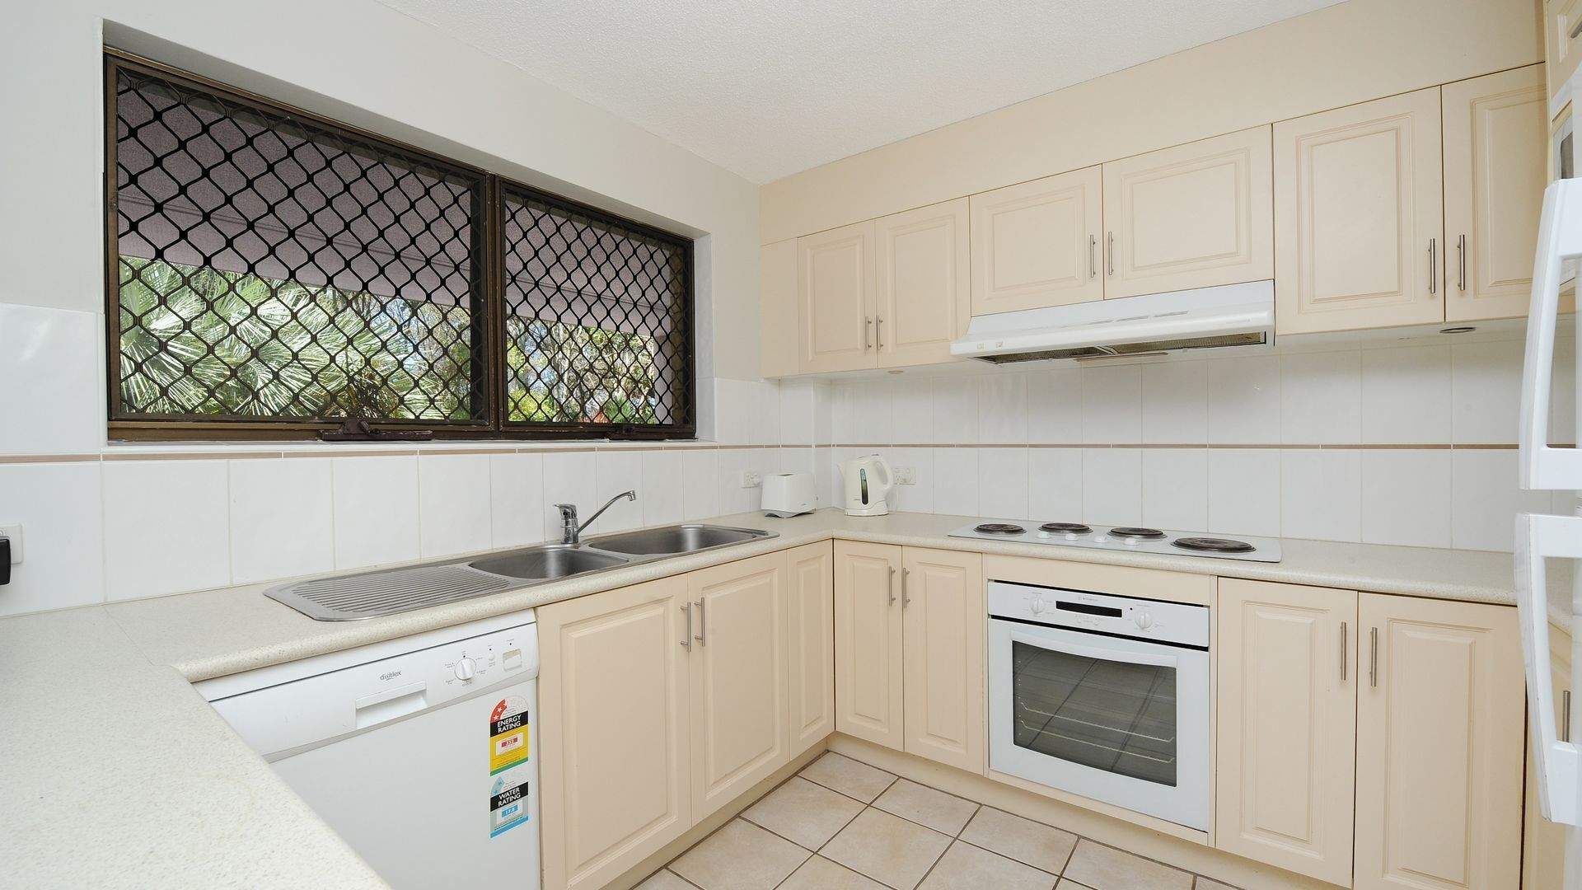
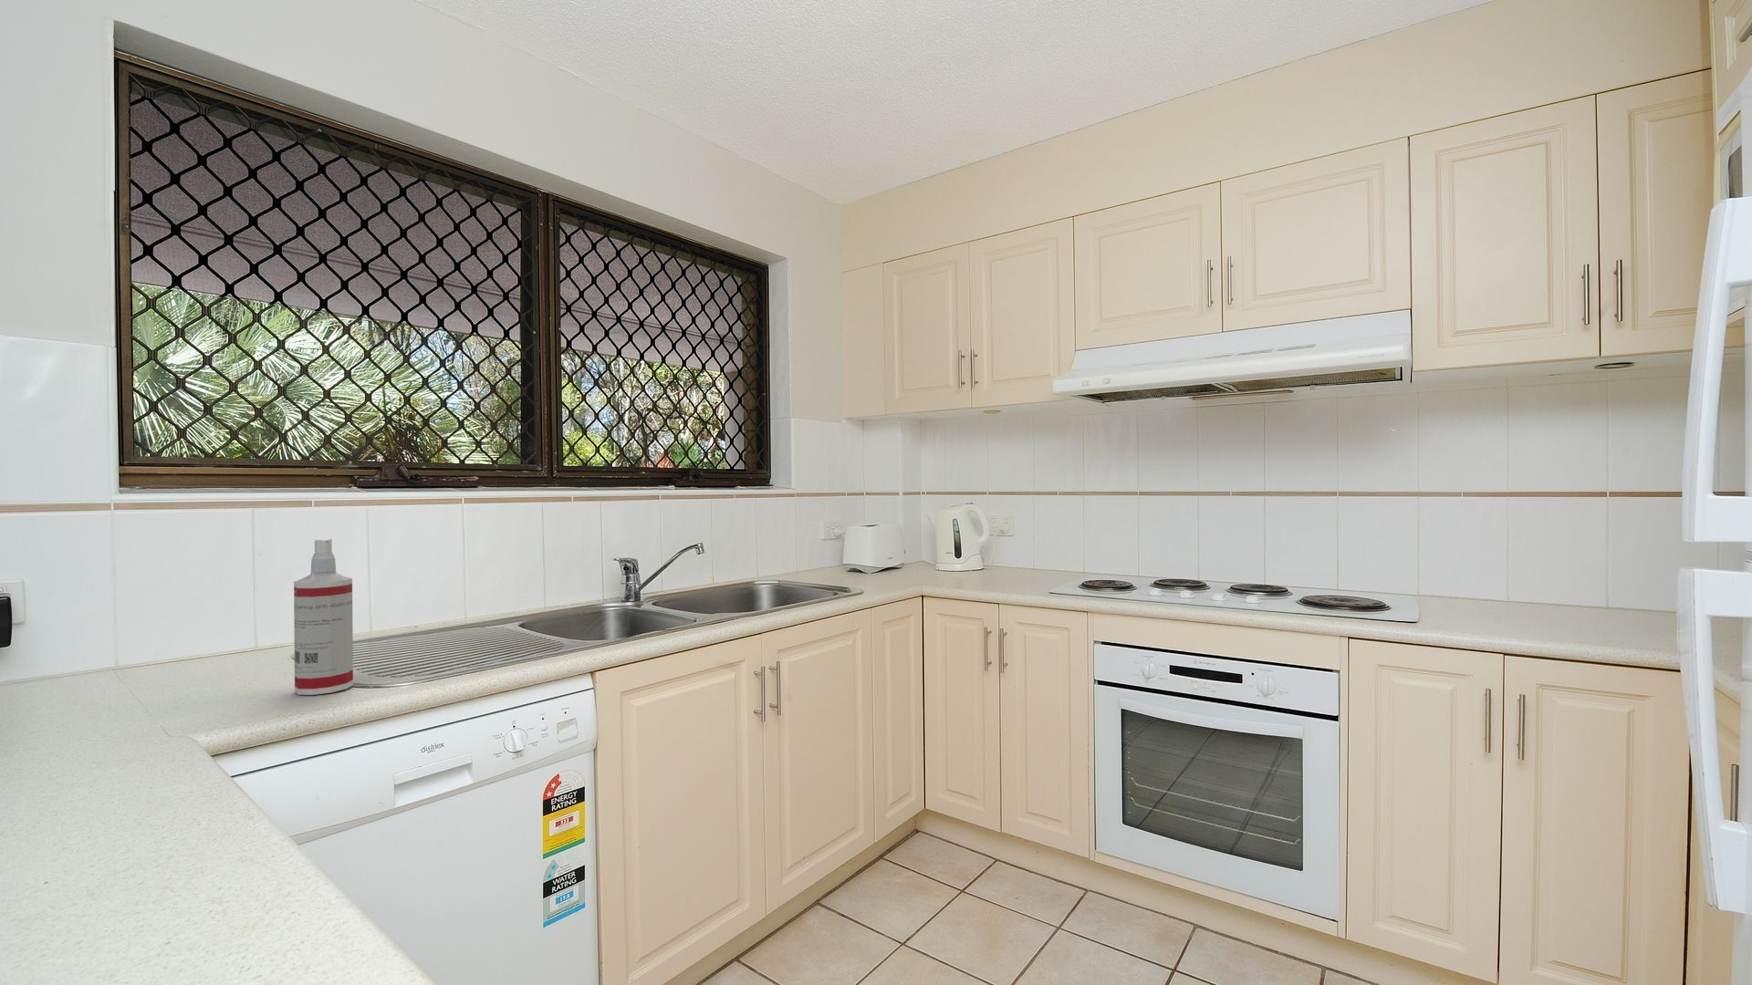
+ spray bottle (322, 613)
